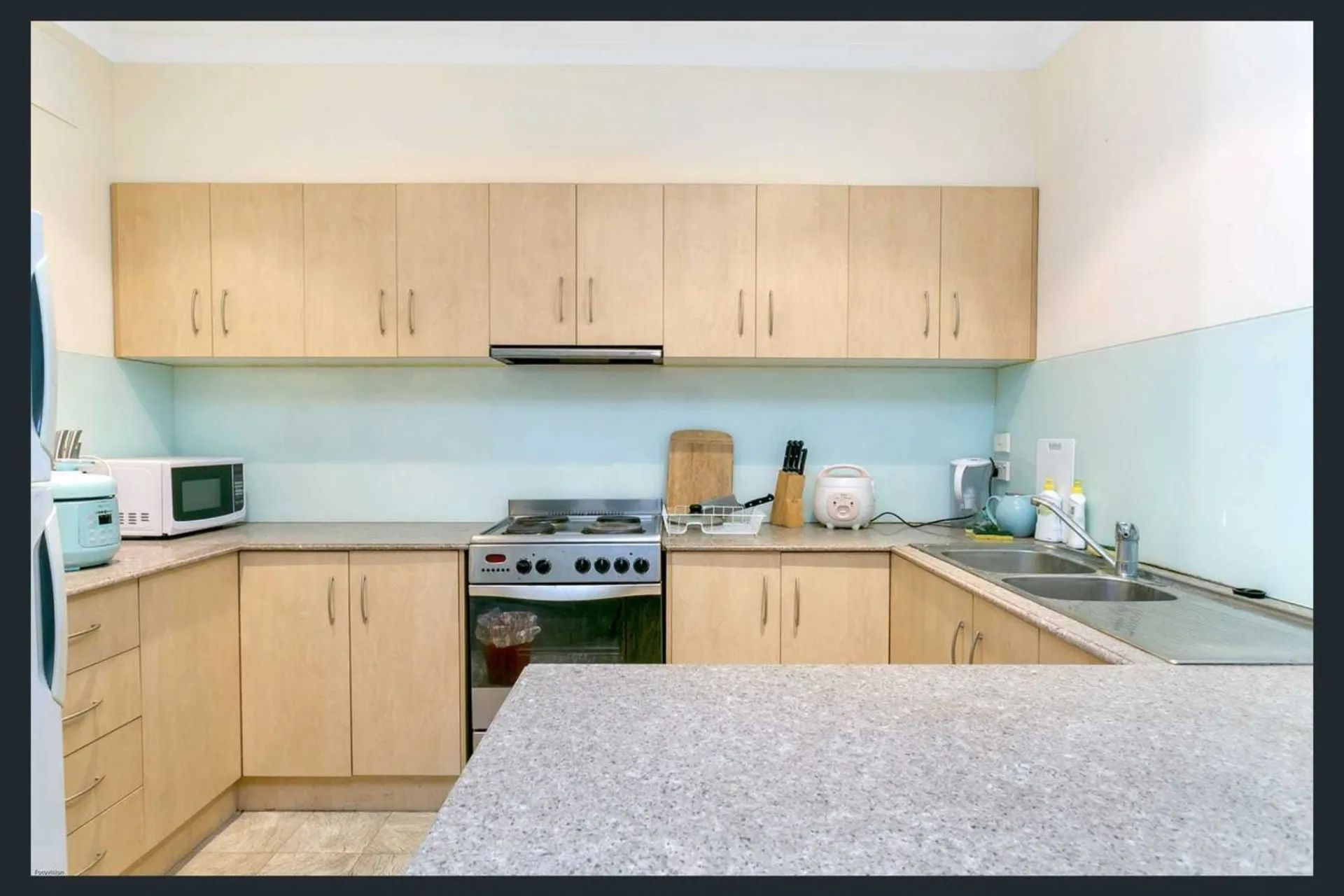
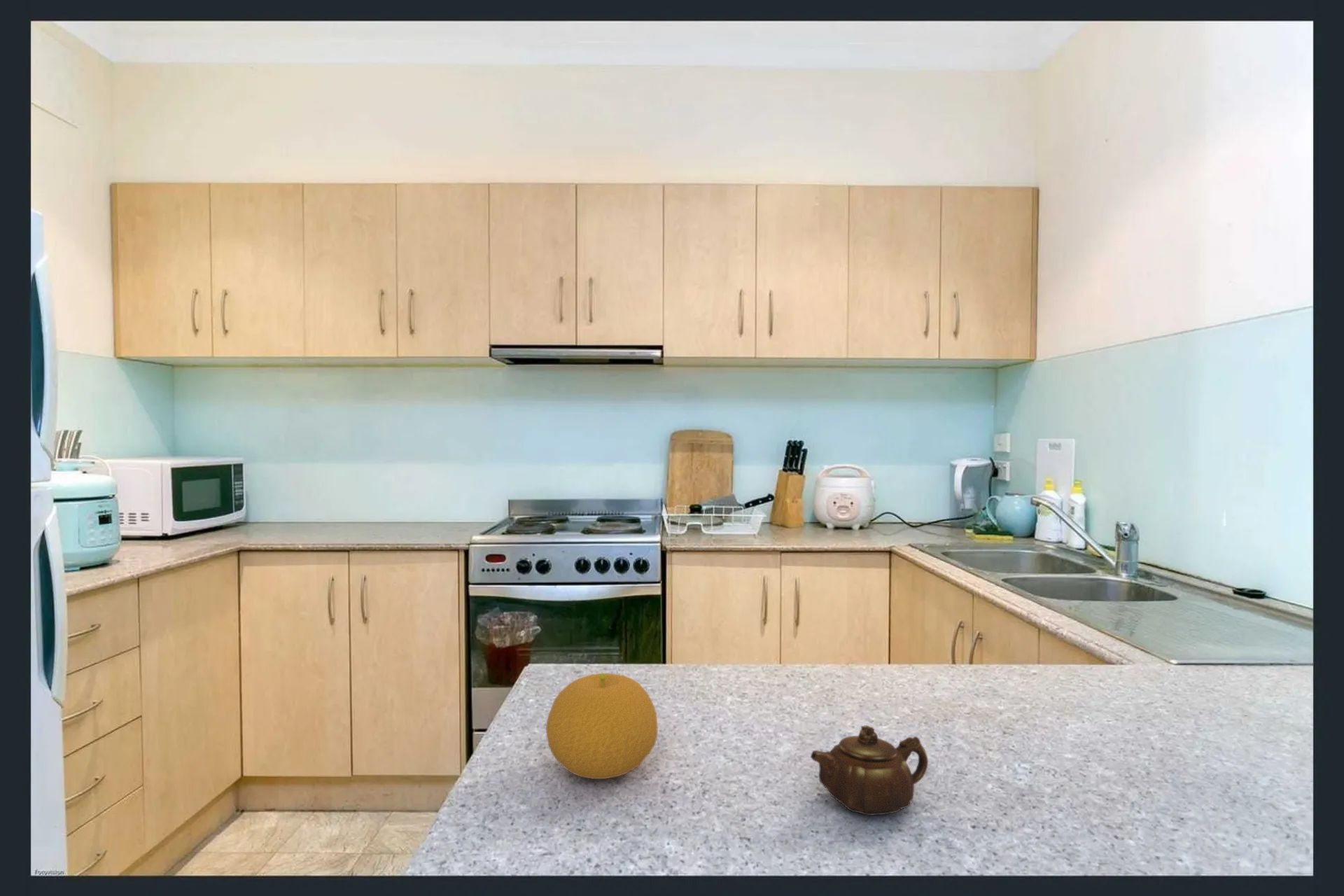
+ teapot (871, 763)
+ fruit (602, 720)
